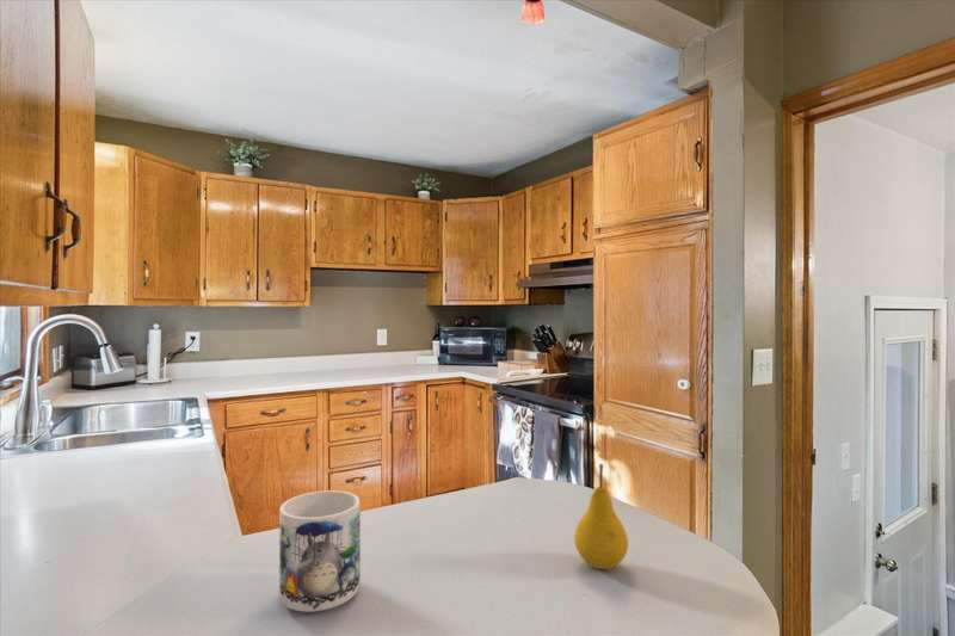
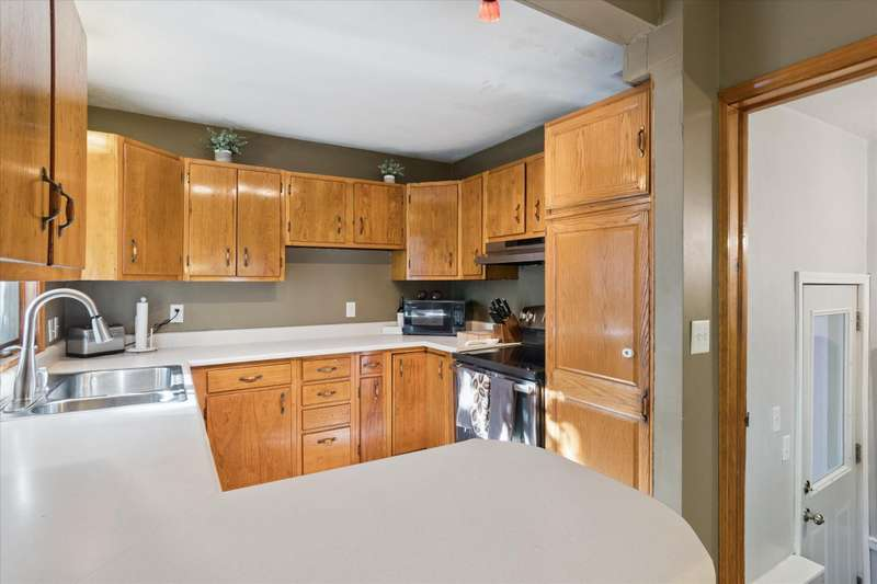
- fruit (600, 515)
- mug (321, 542)
